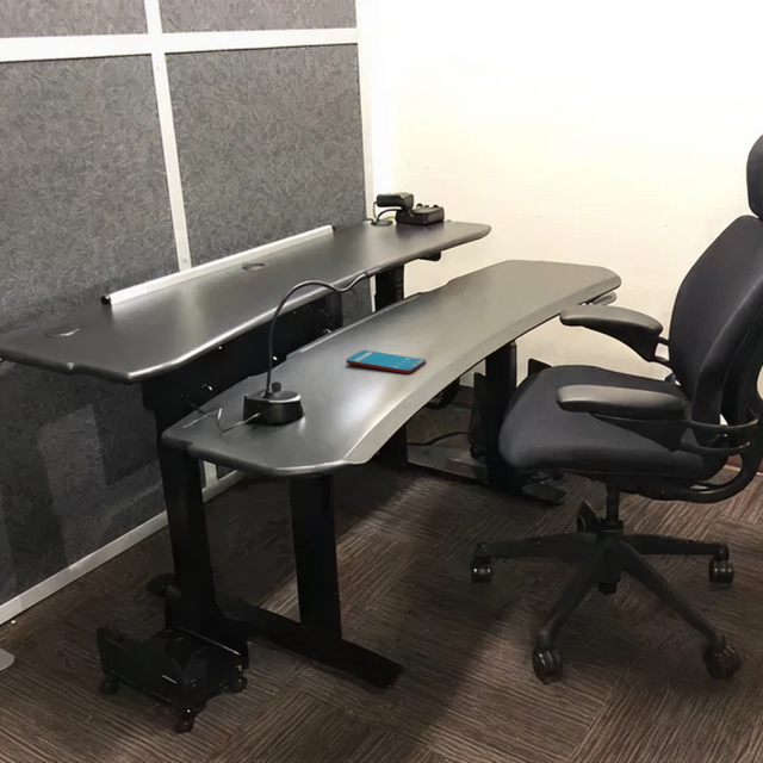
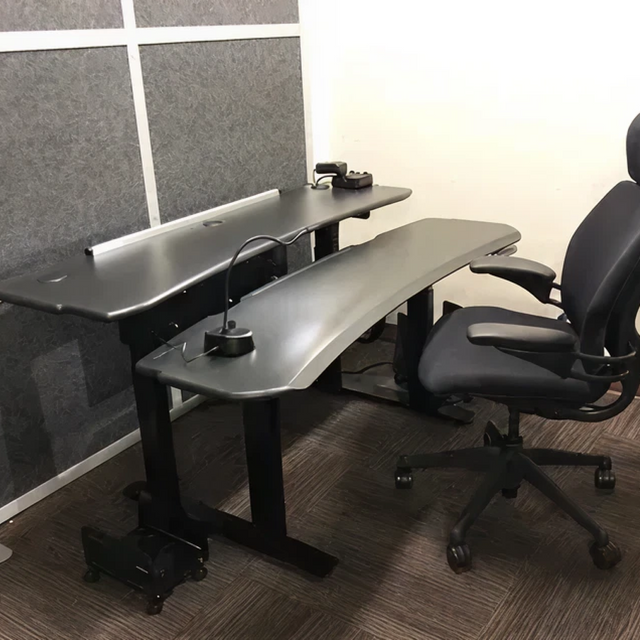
- smartphone (385, 361)
